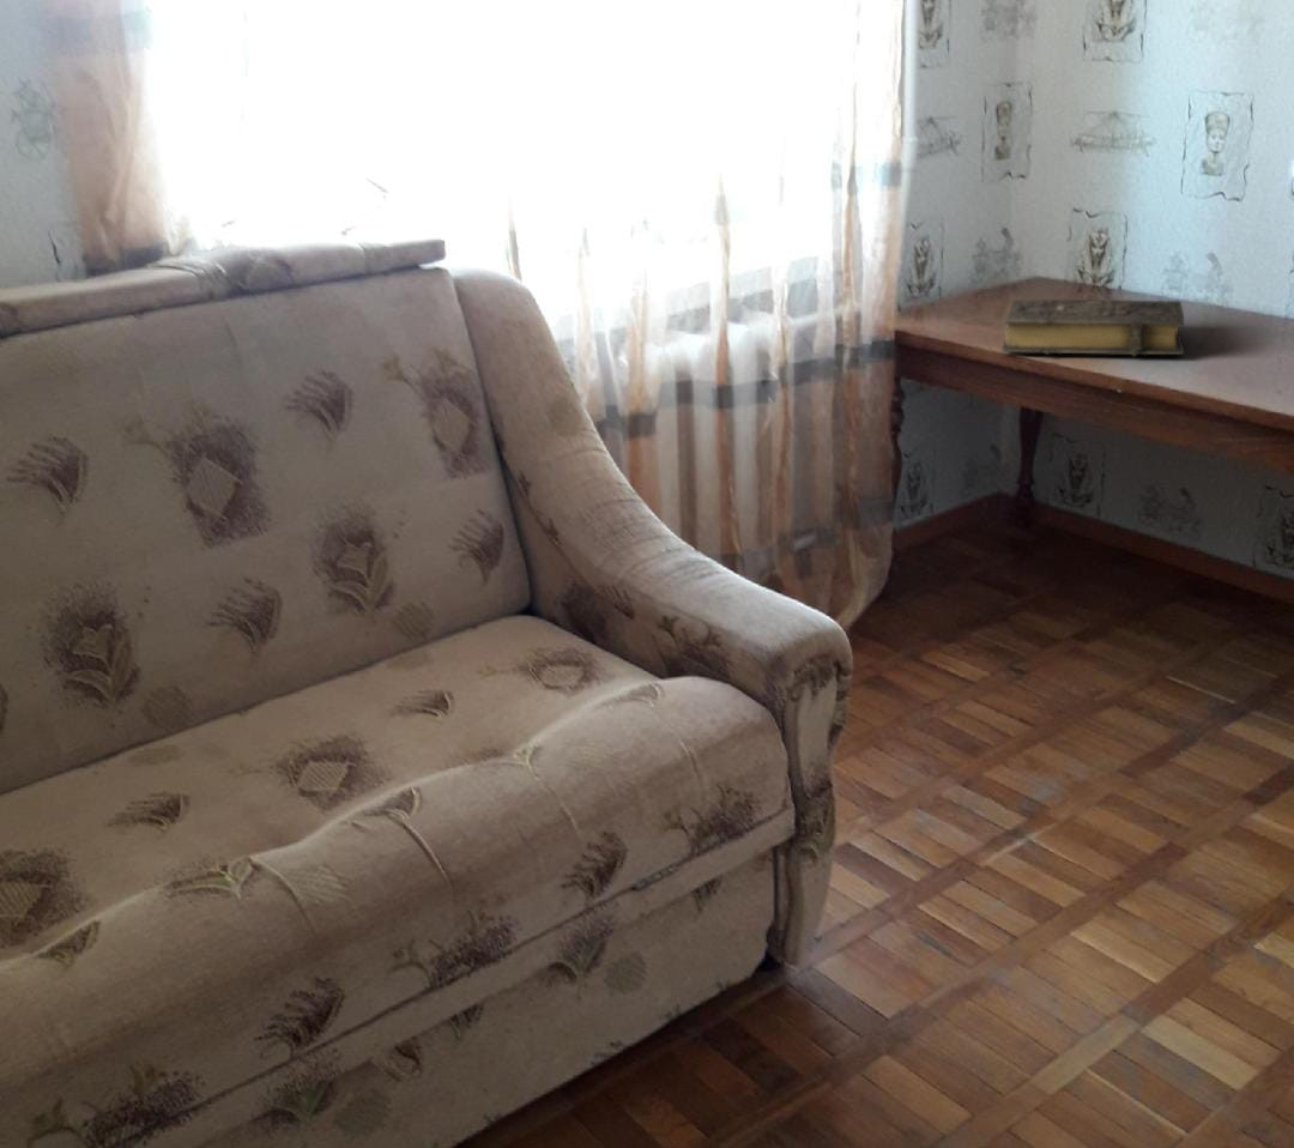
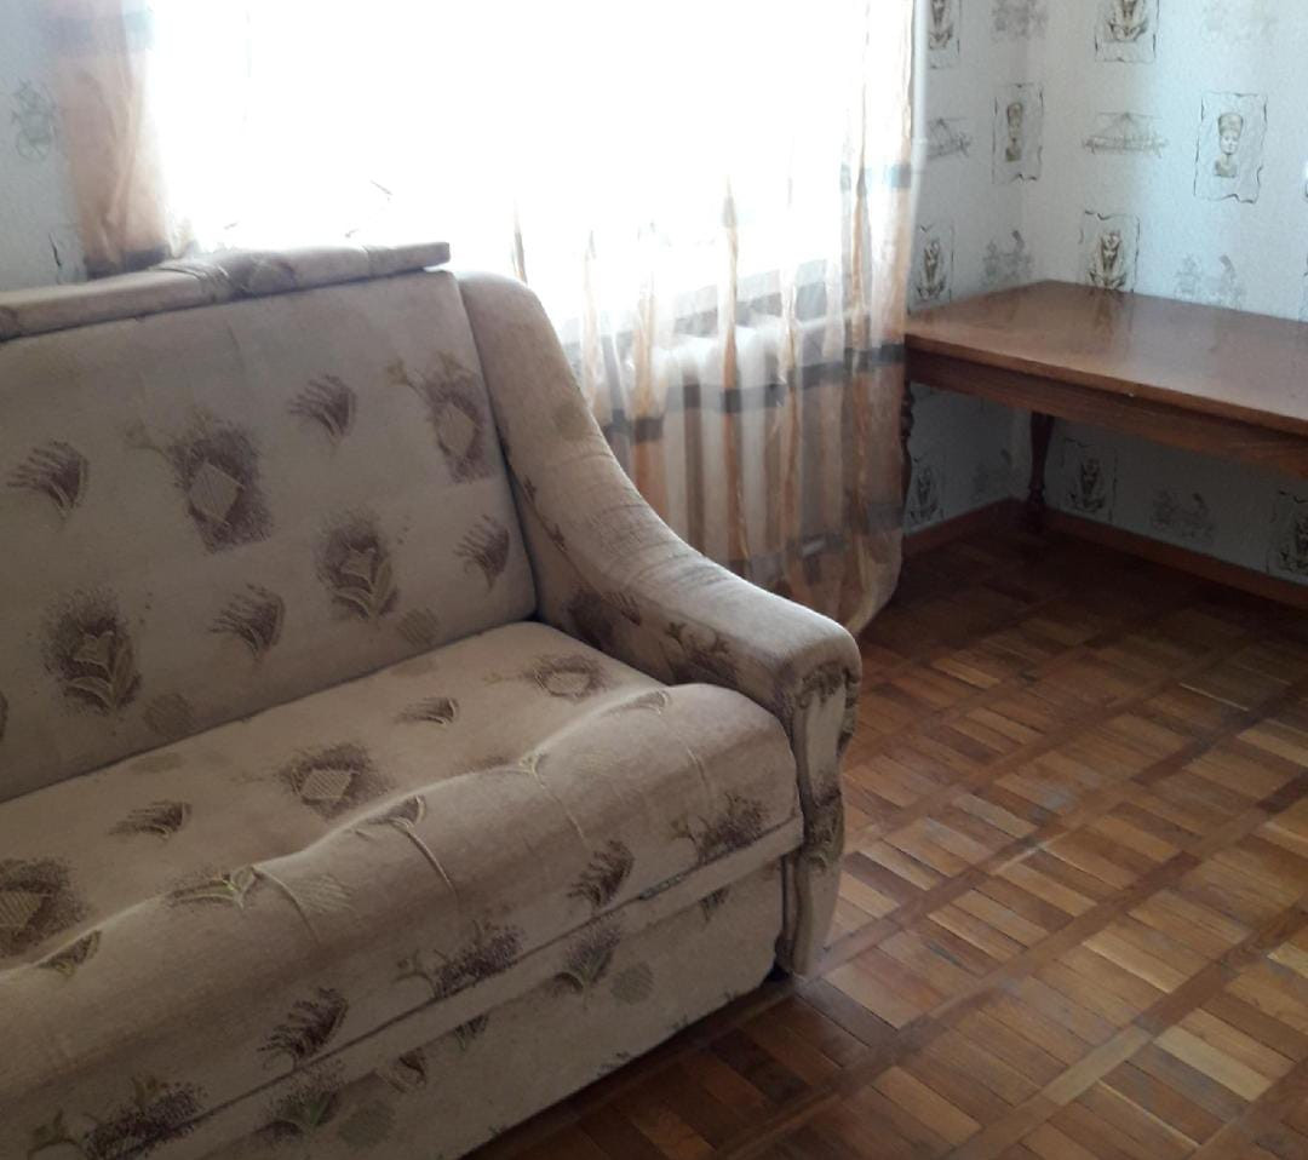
- book (1093, 325)
